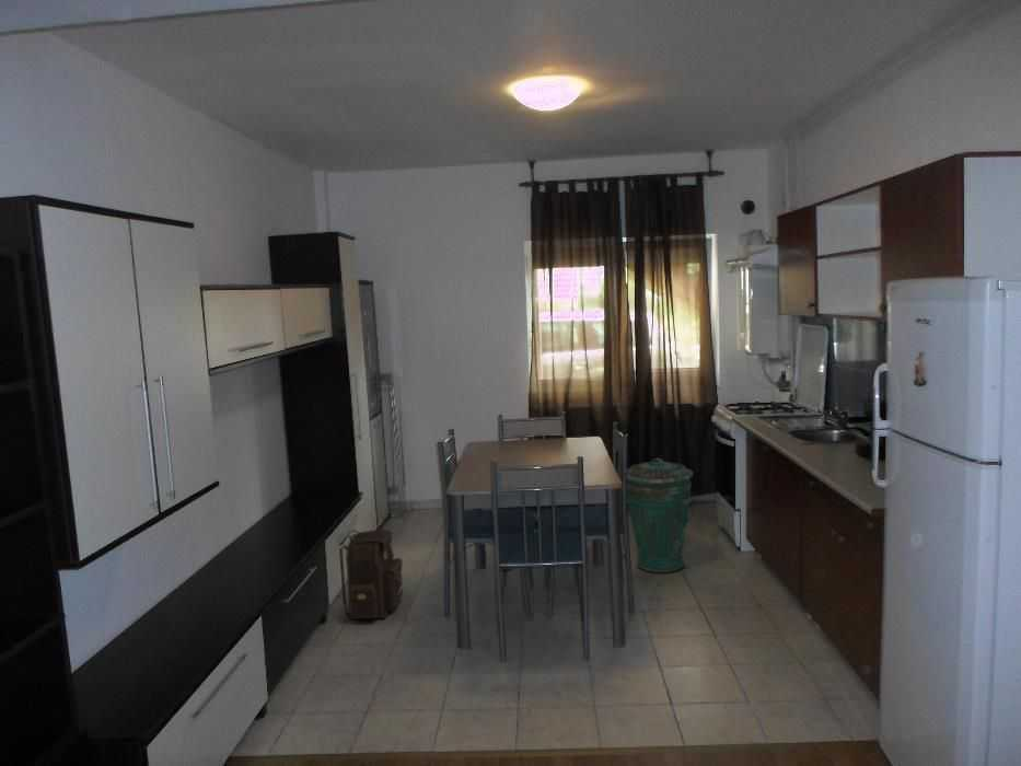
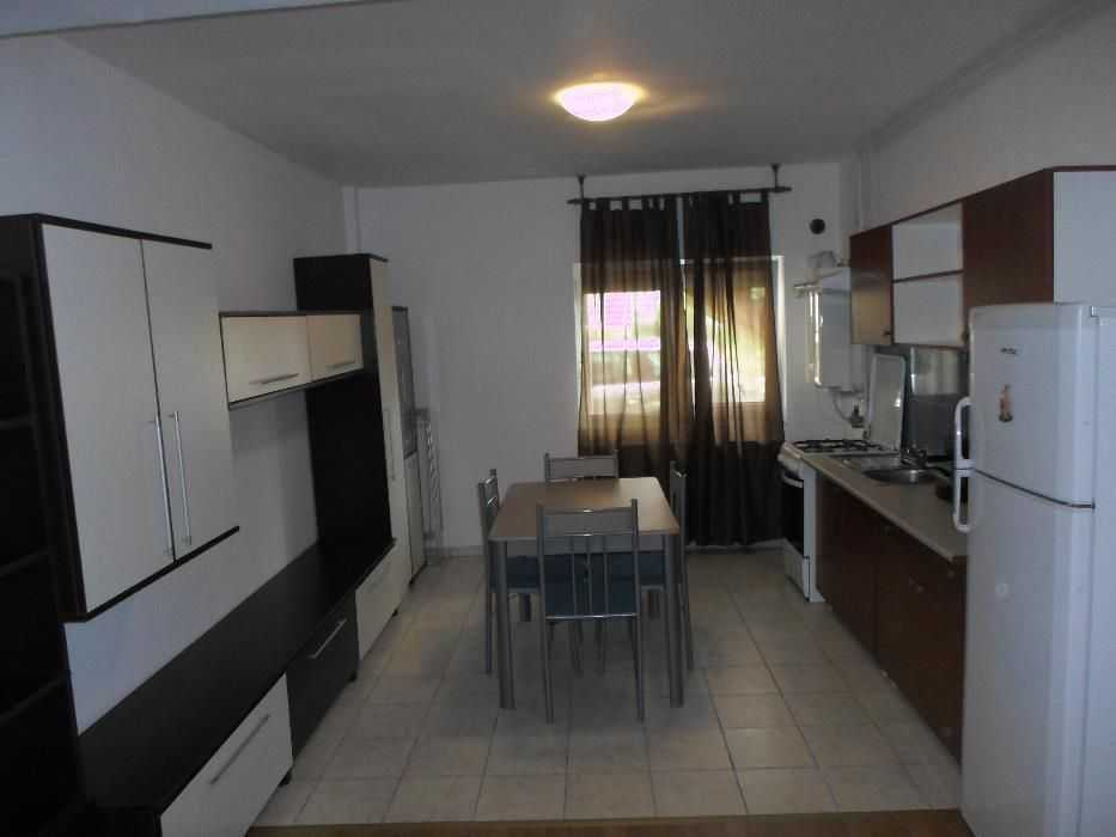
- trash can (659, 512)
- backpack (370, 569)
